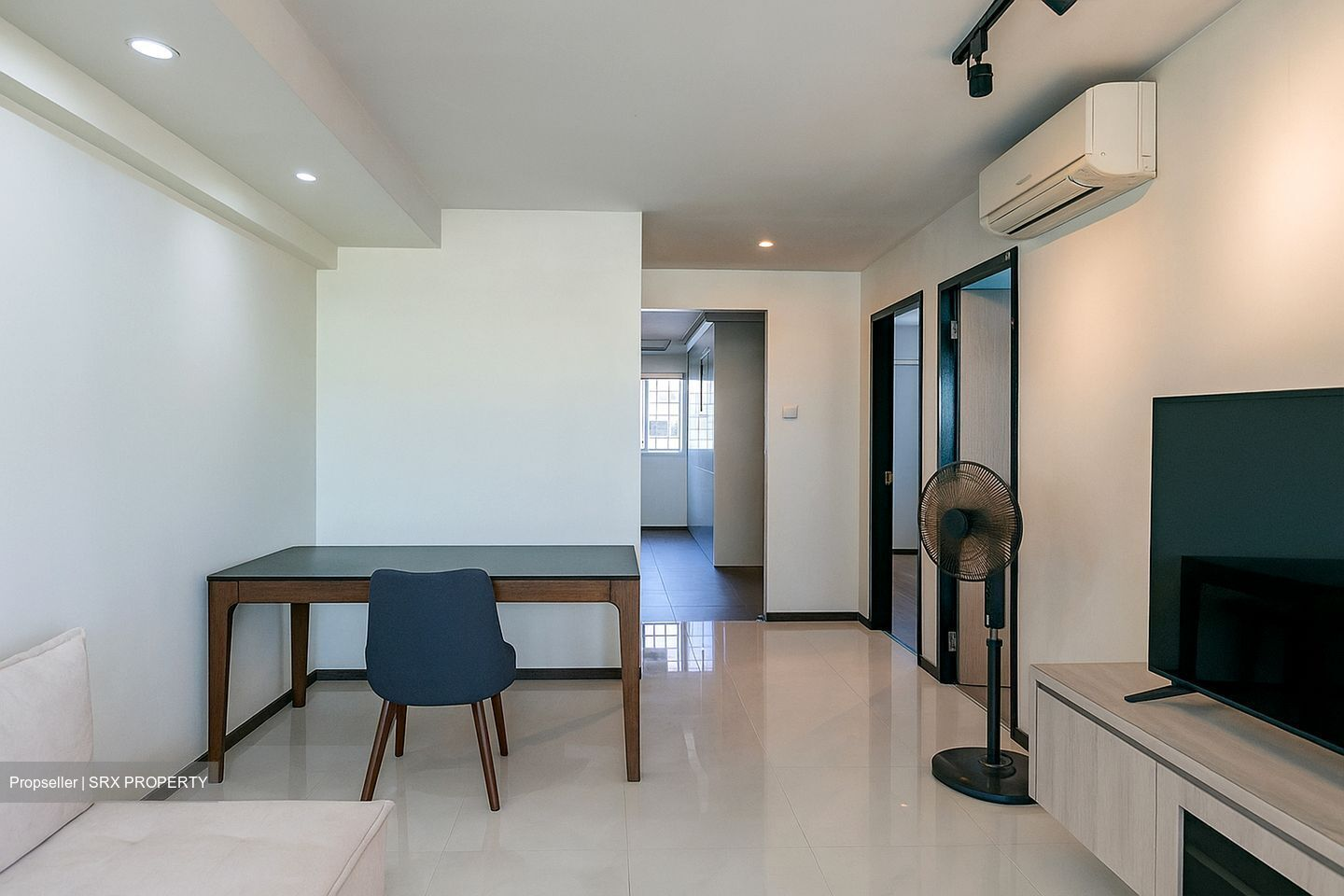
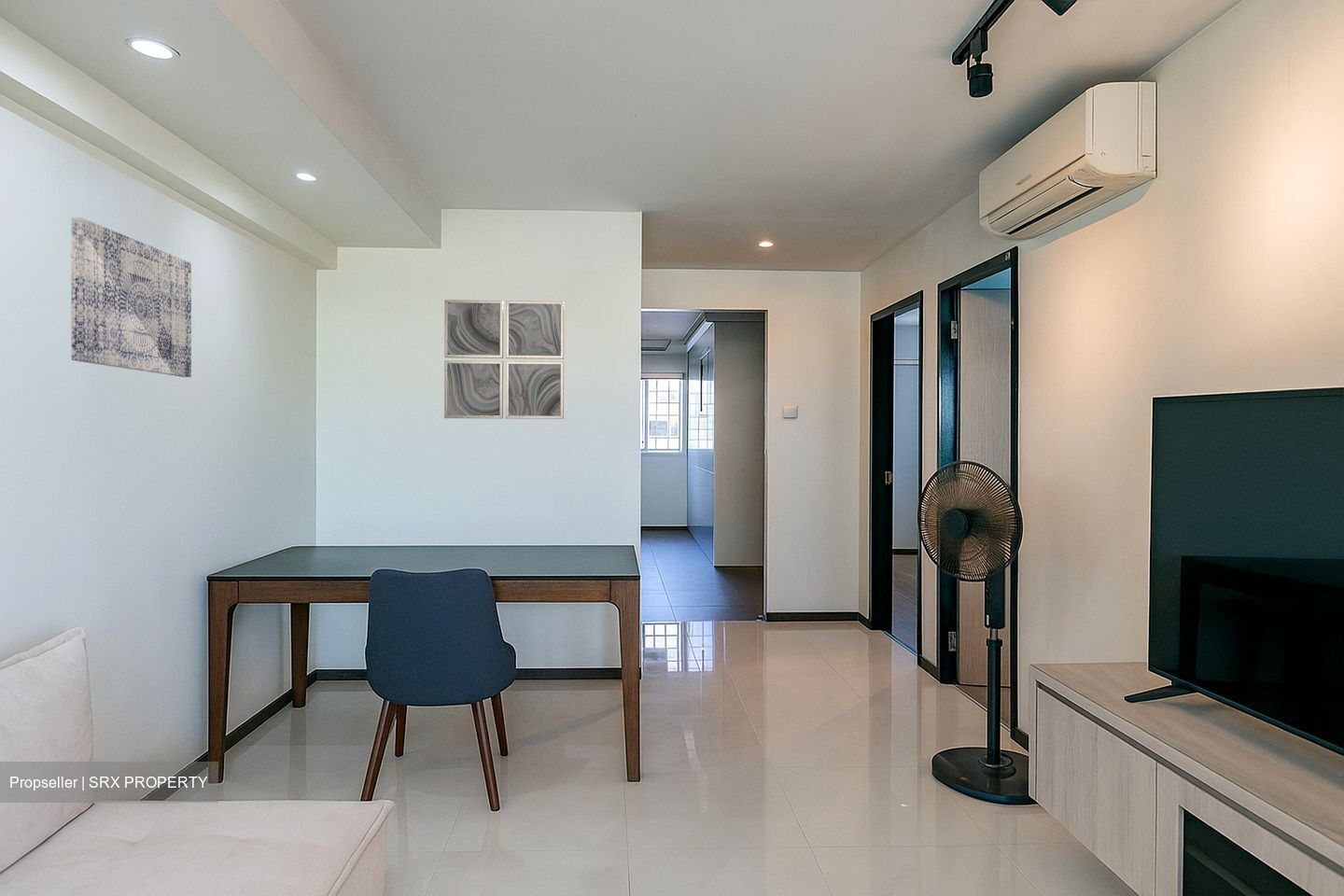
+ wall art (137, 306)
+ wall art (506, 361)
